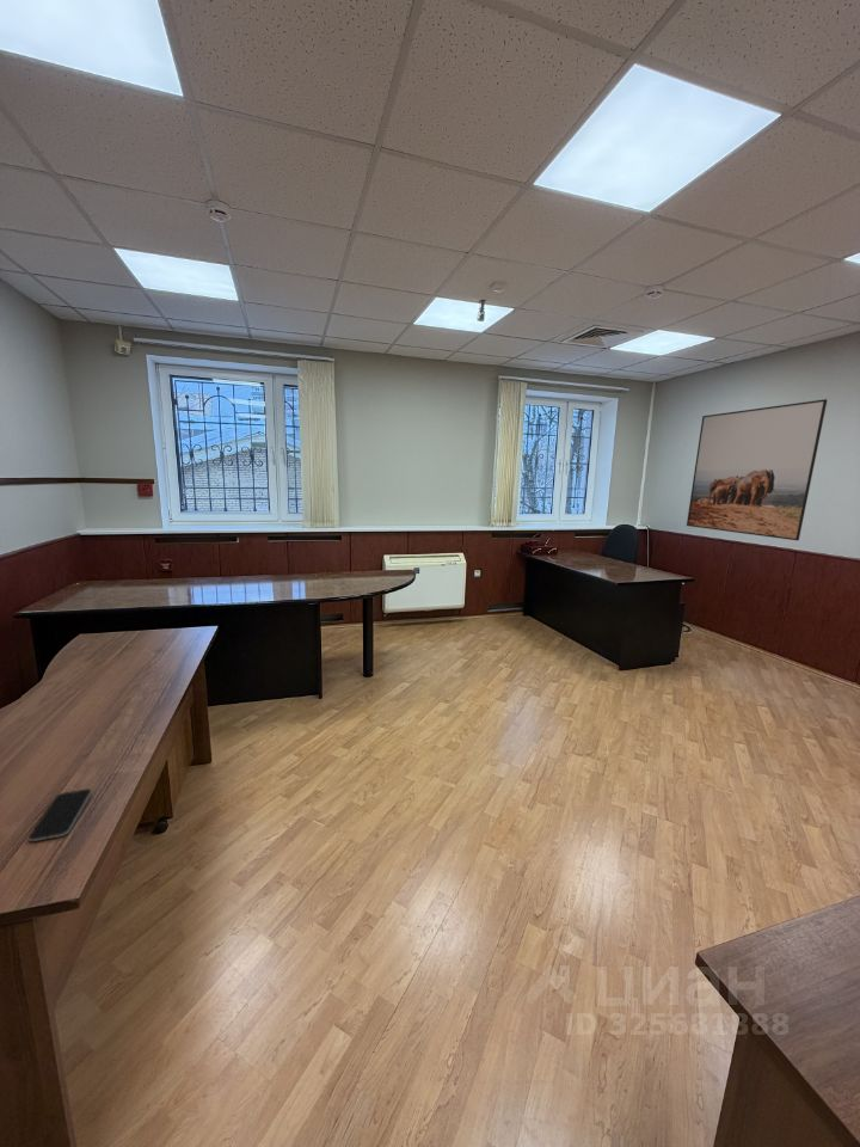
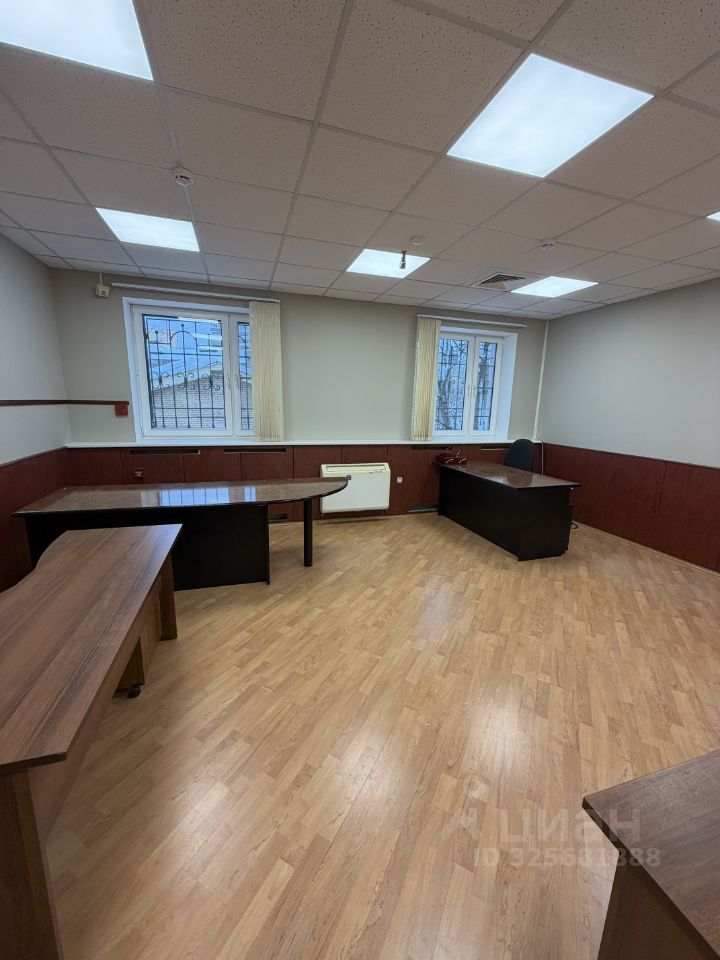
- smartphone (62, 812)
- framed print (745, 472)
